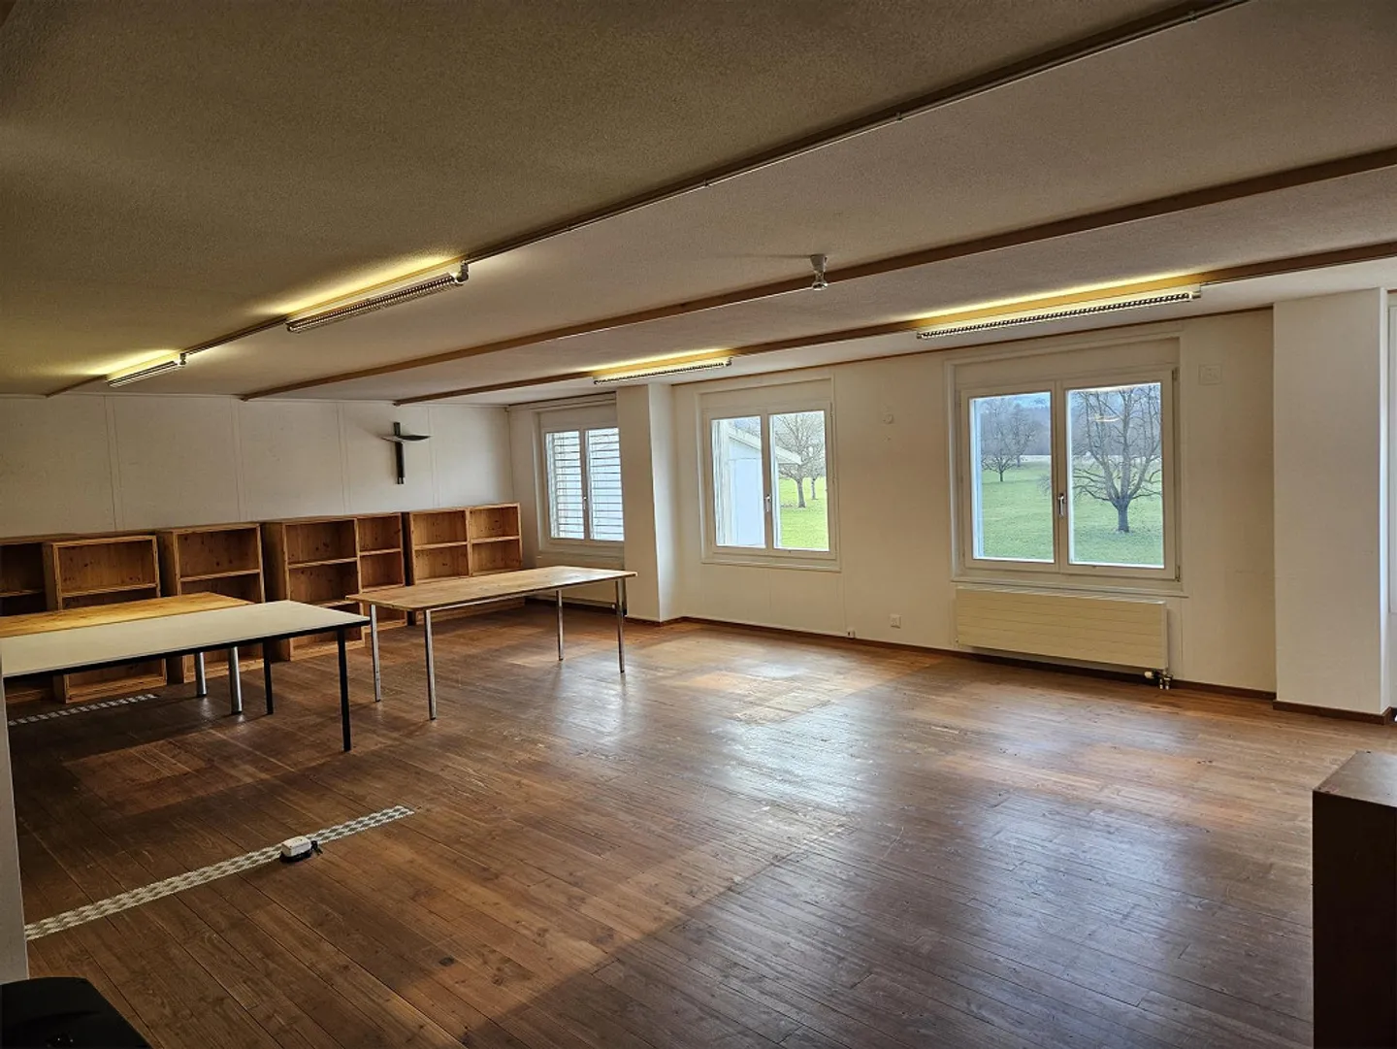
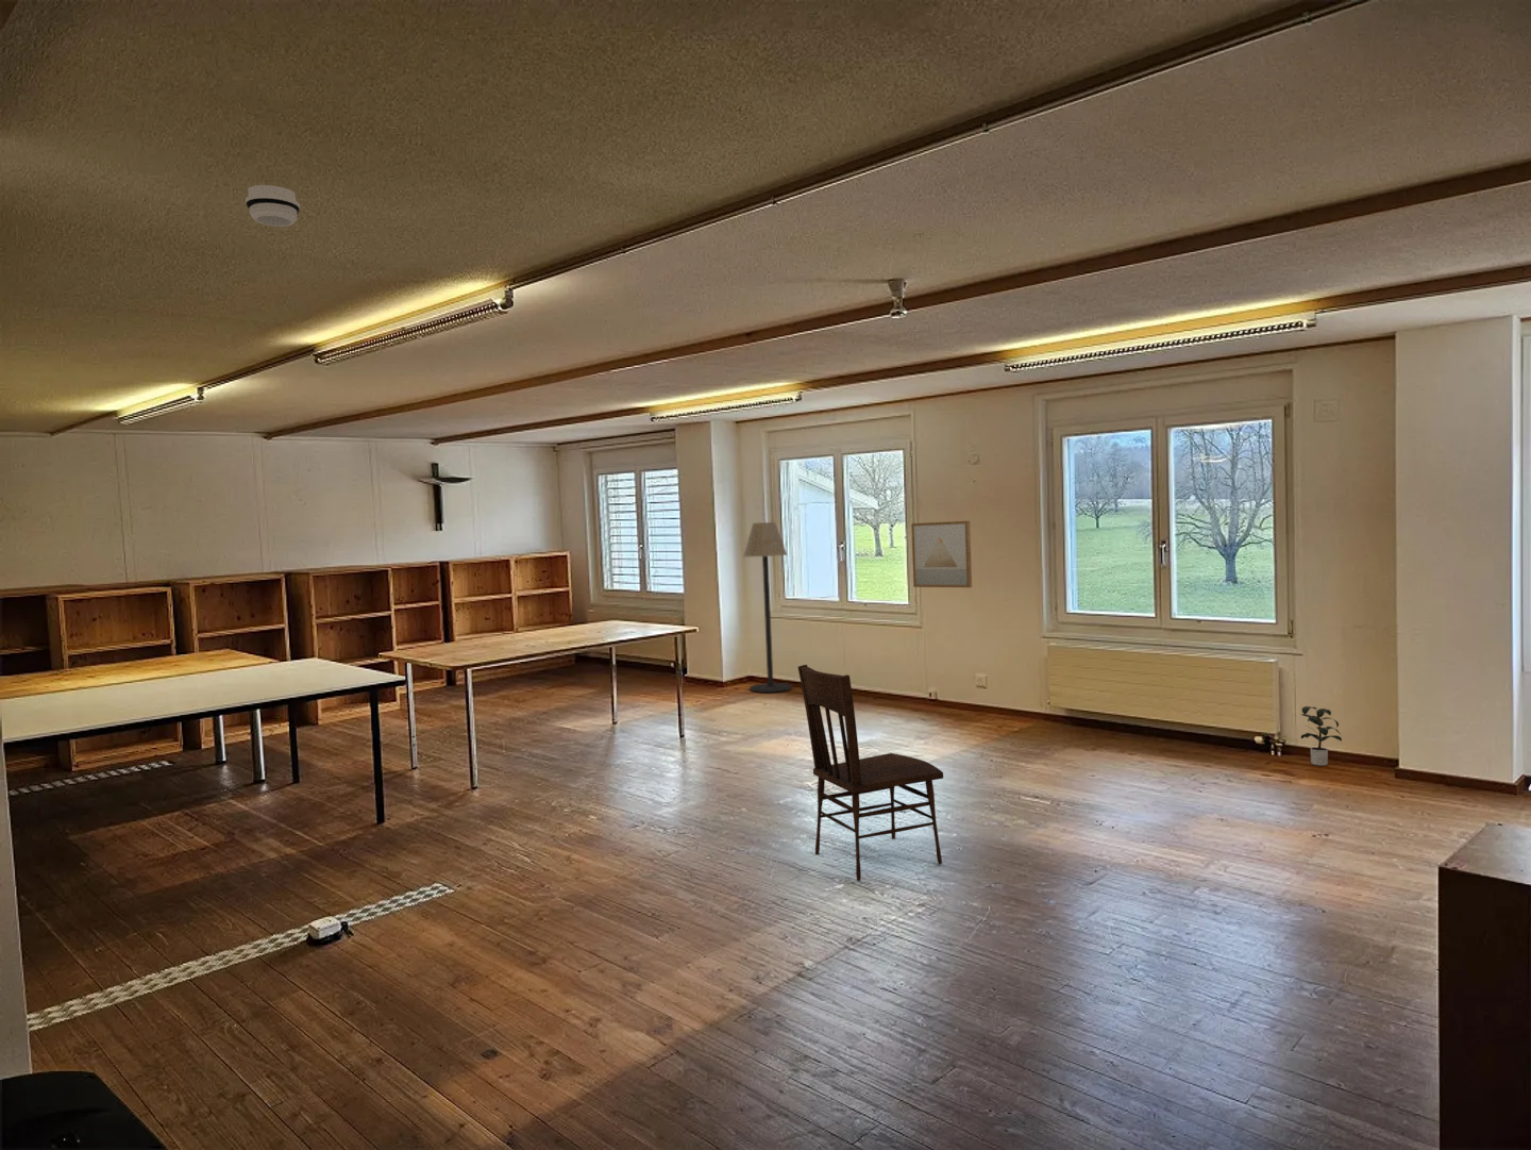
+ smoke detector (272, 207)
+ potted plant (1323, 734)
+ chair (872, 762)
+ wall art (941, 554)
+ floor lamp (767, 605)
